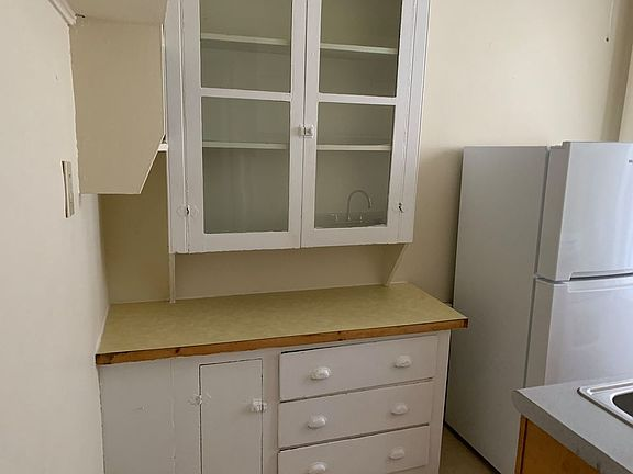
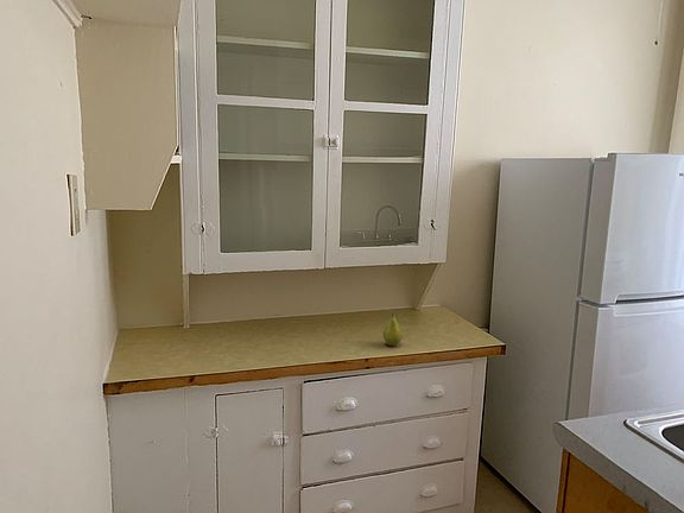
+ fruit (393, 328)
